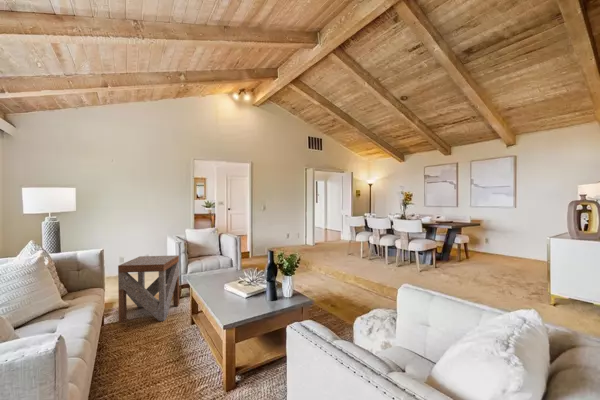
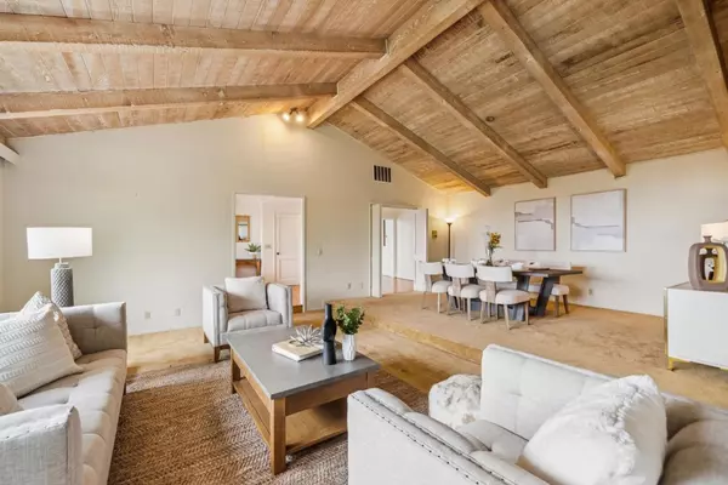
- side table (151, 286)
